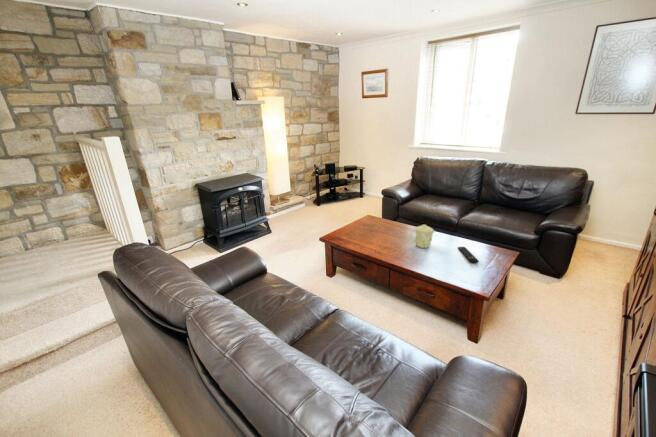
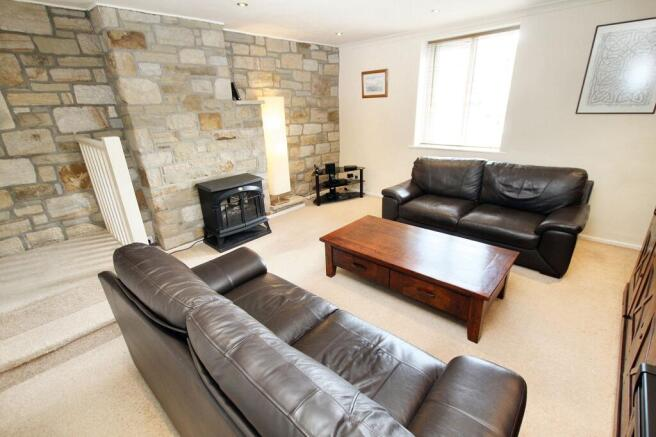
- mug (422, 235)
- remote control (467, 254)
